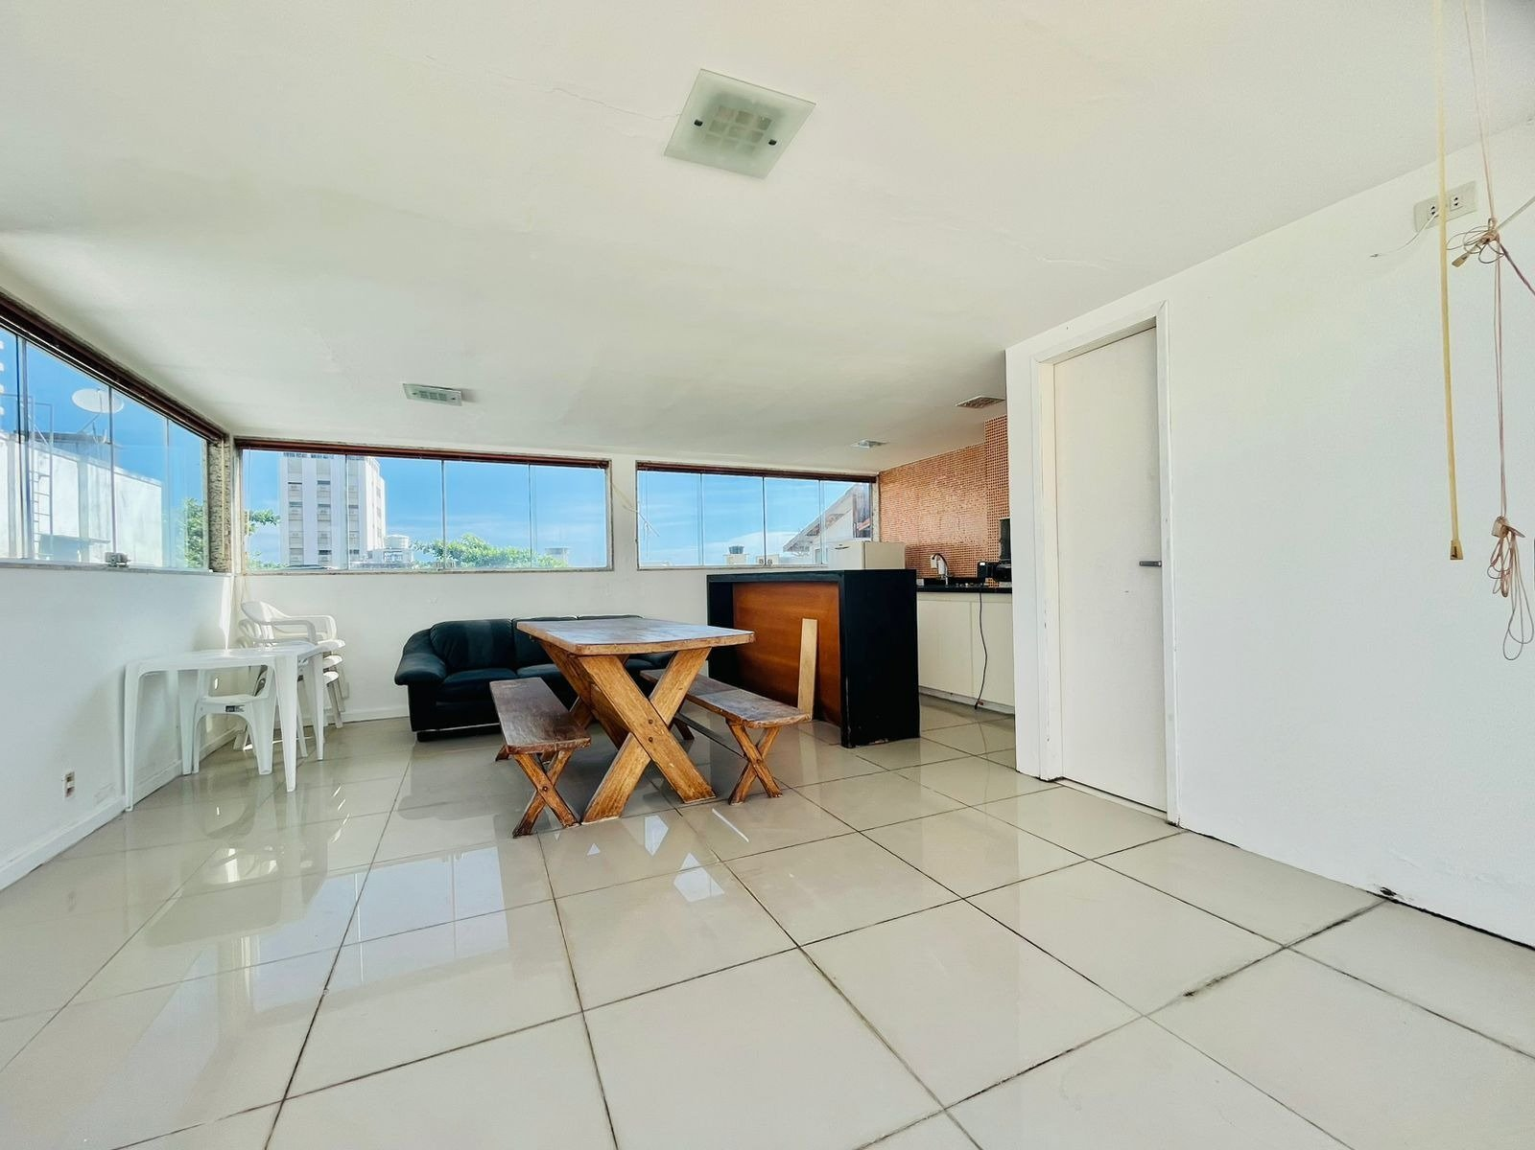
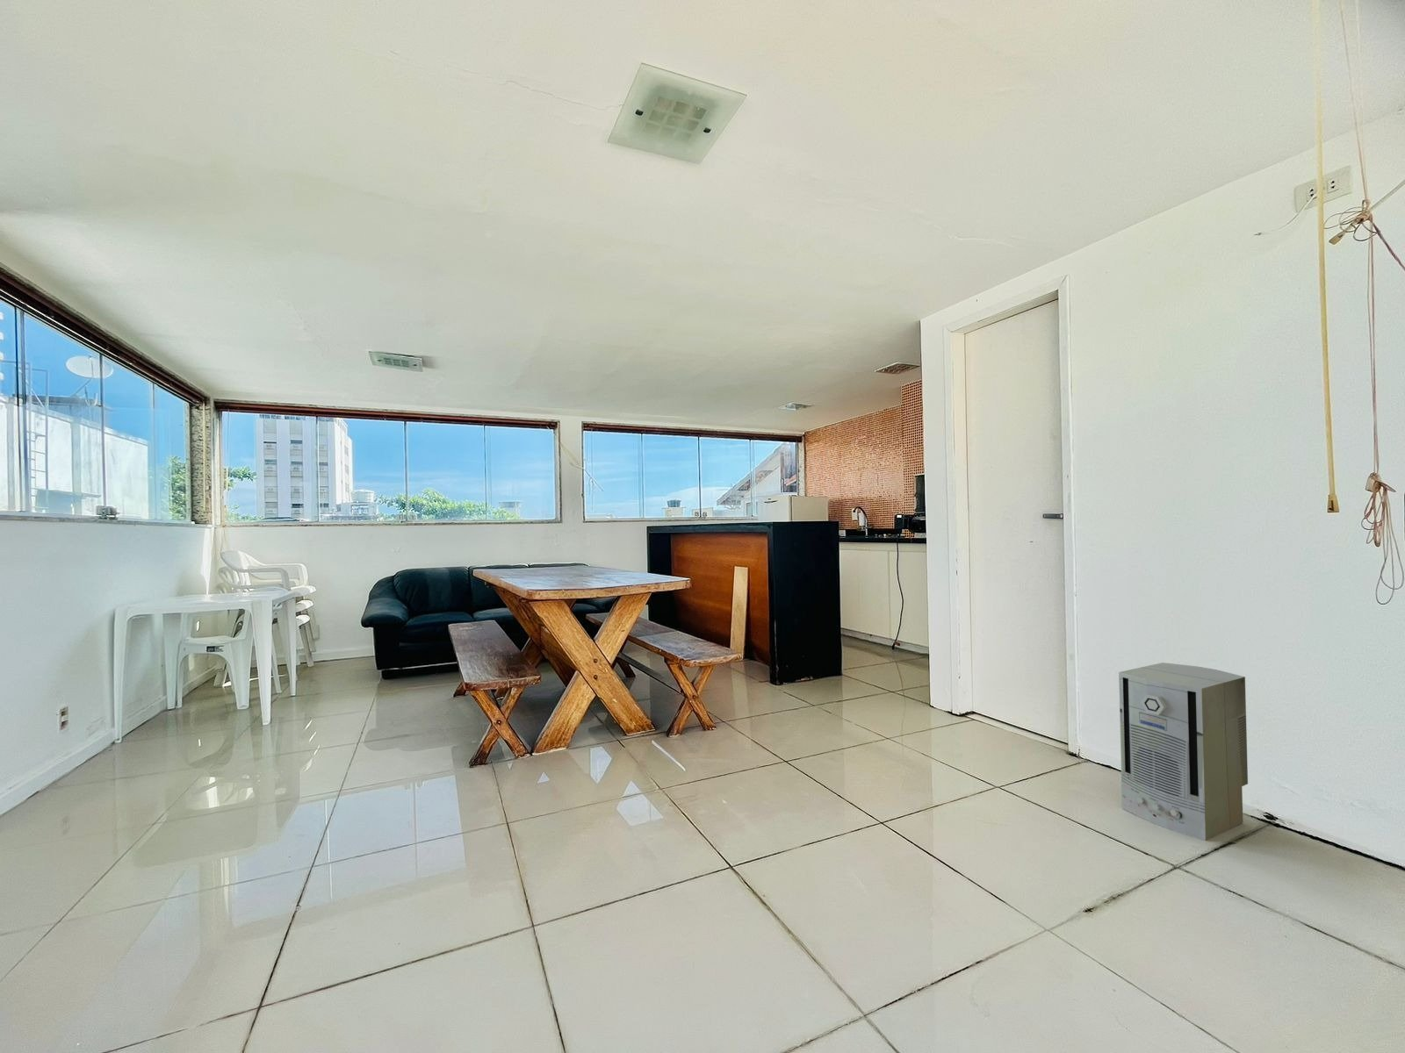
+ air purifier (1182, 743)
